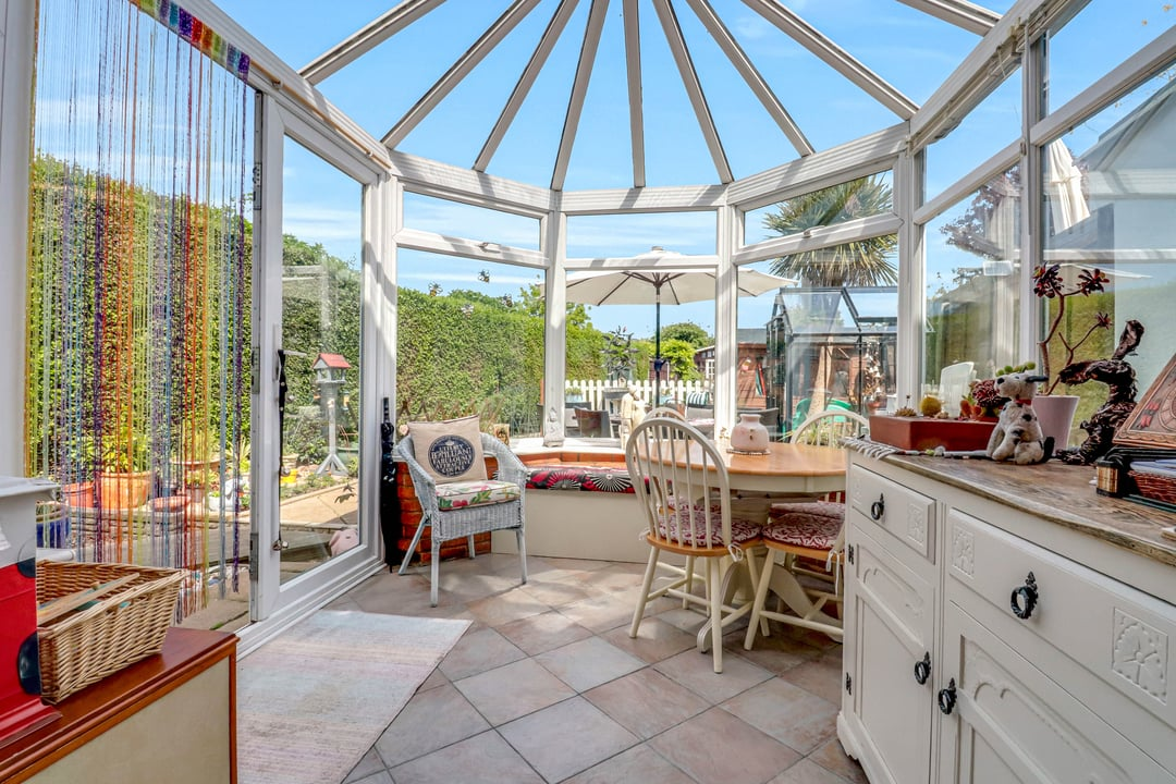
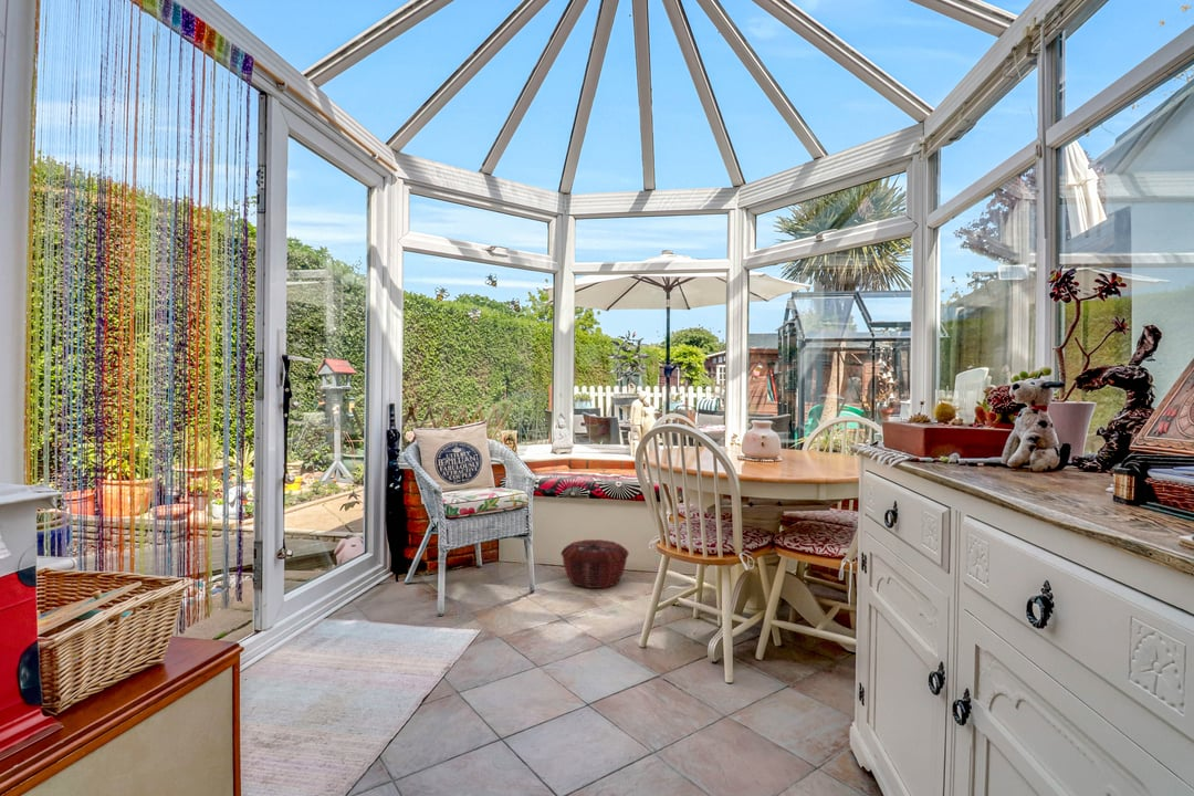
+ woven basket (595, 561)
